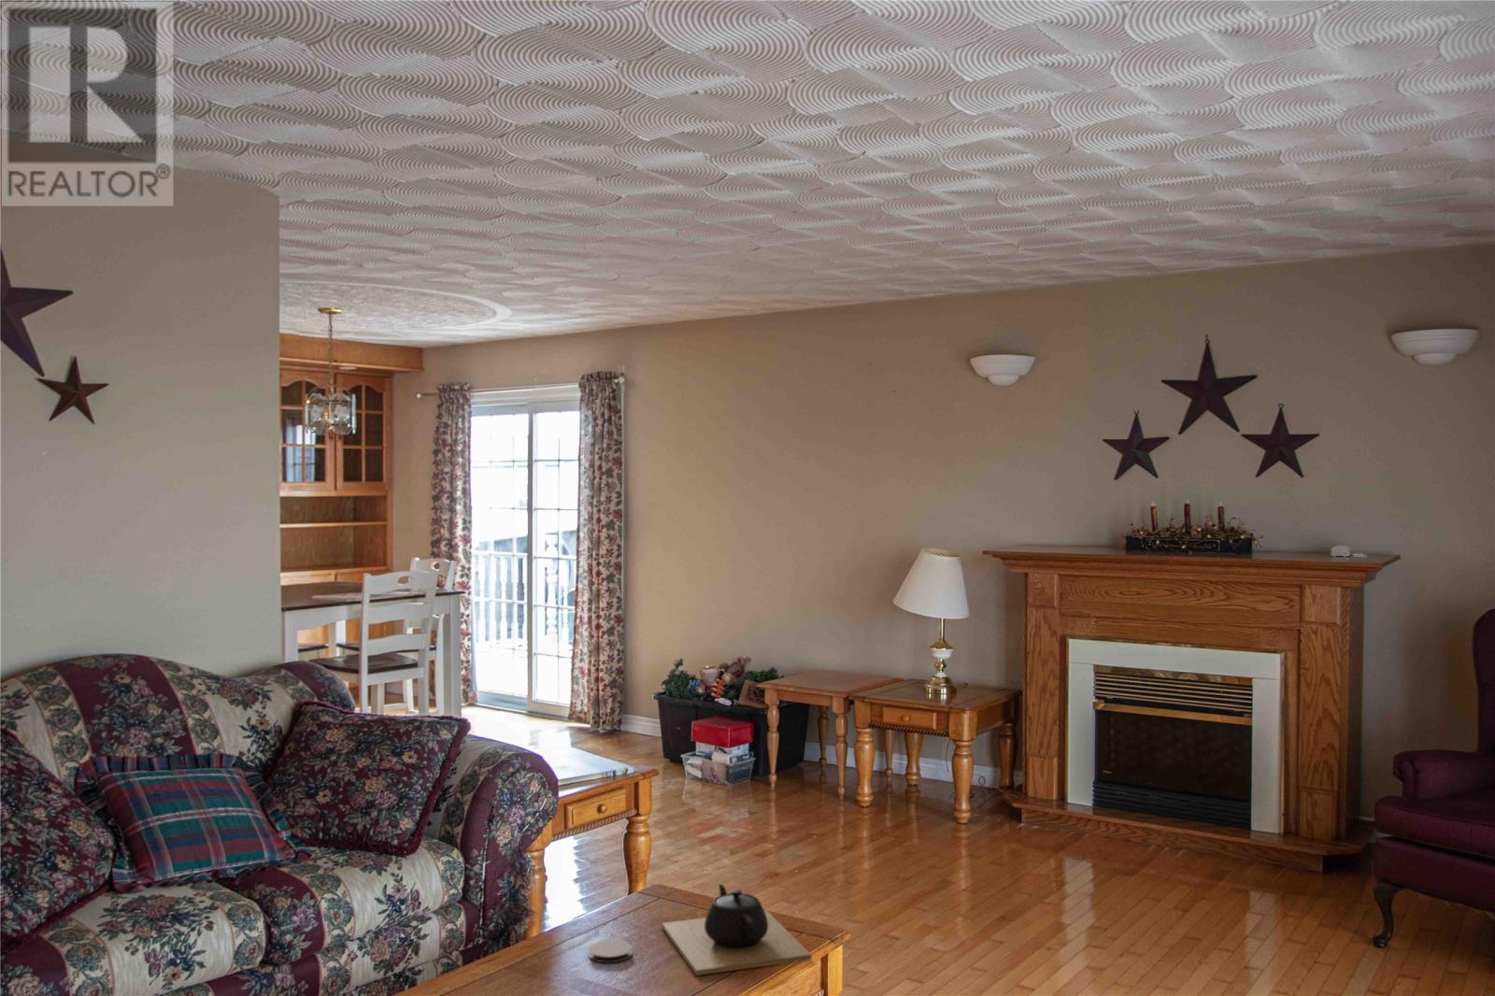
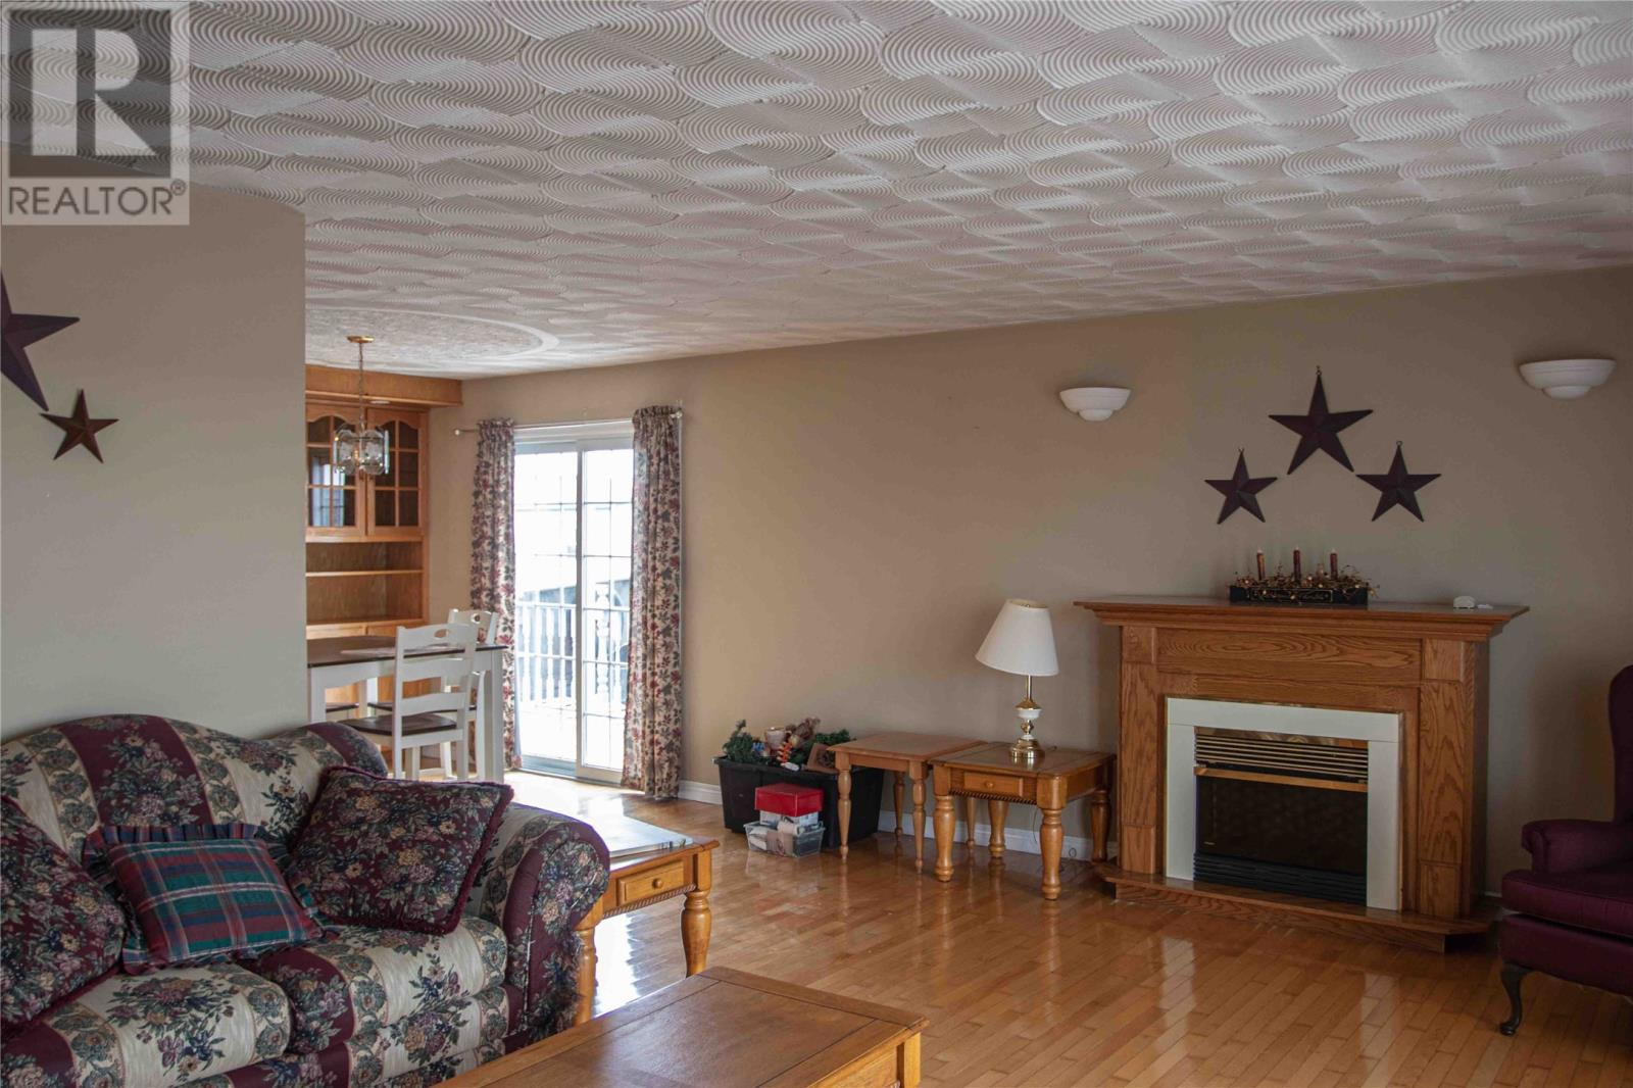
- coaster (610, 950)
- teapot (734, 916)
